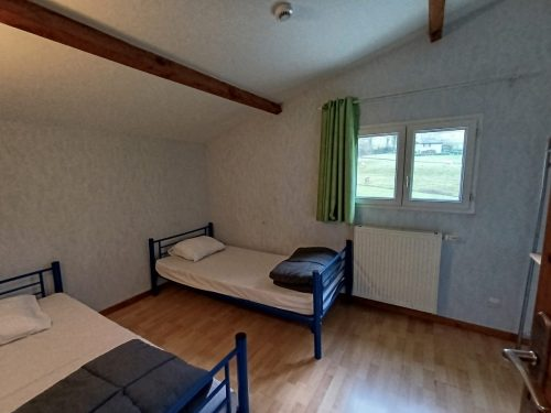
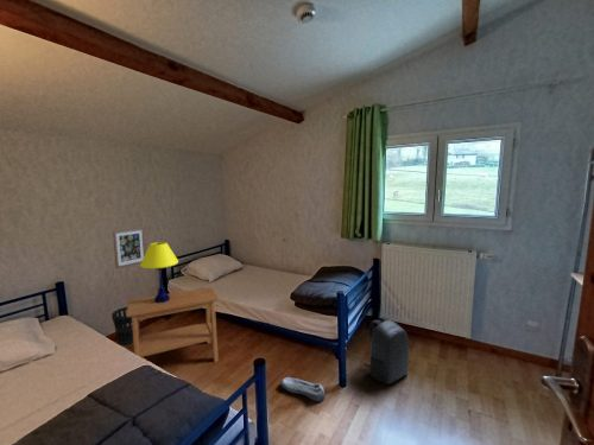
+ side table (176, 329)
+ wastebasket (126, 325)
+ wall art (129, 247)
+ table lamp (159, 272)
+ backpack (385, 344)
+ shoe (302, 384)
